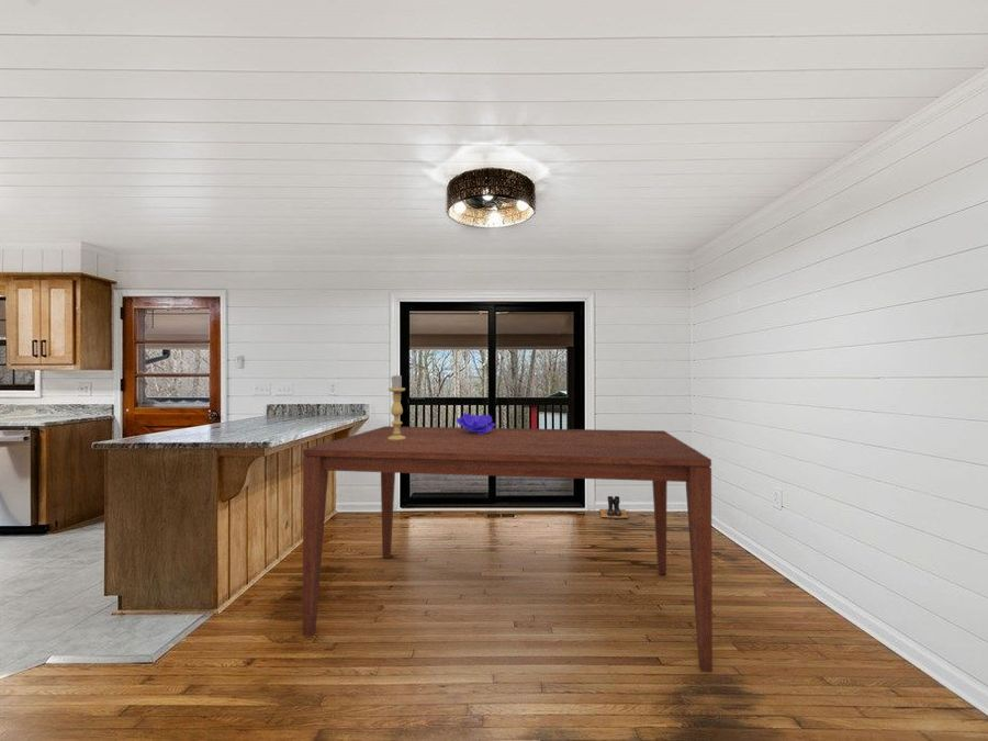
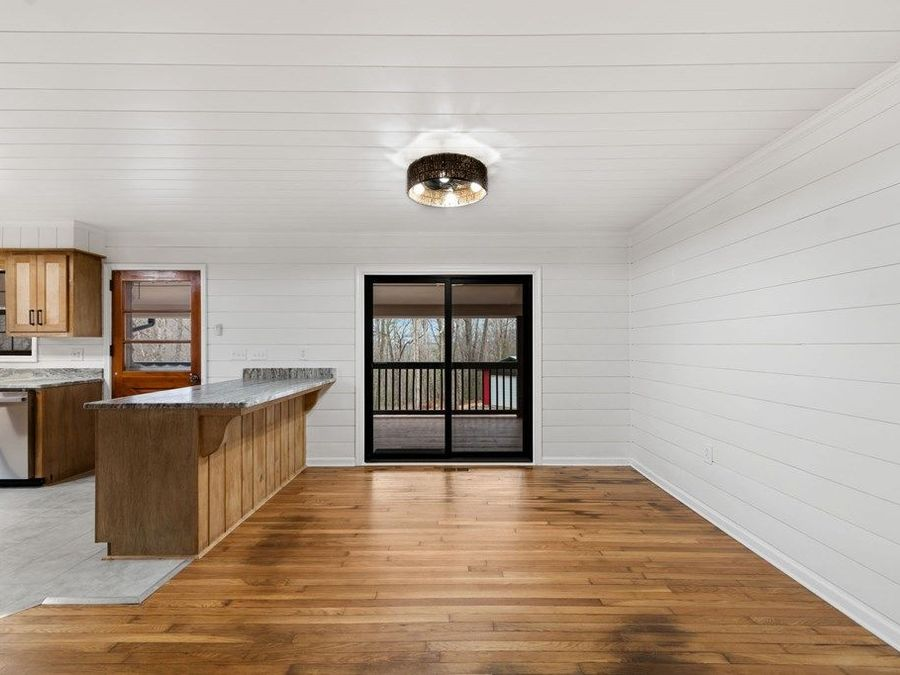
- boots (614, 506)
- decorative bowl (475, 422)
- dining table (508, 475)
- candle holder (396, 406)
